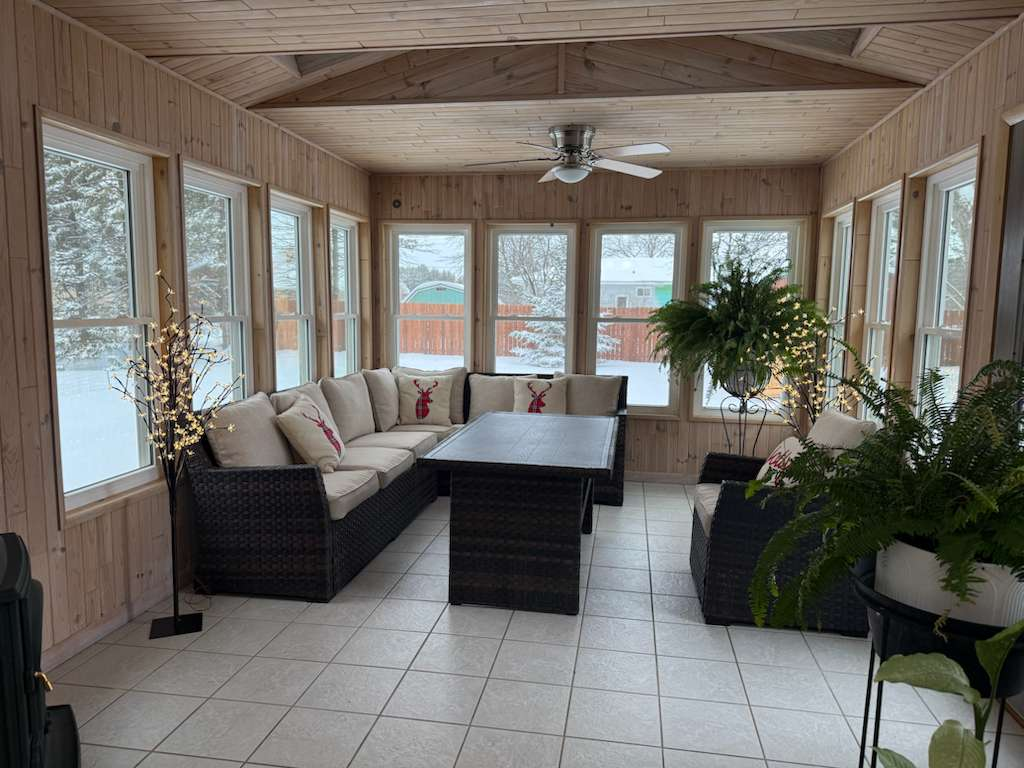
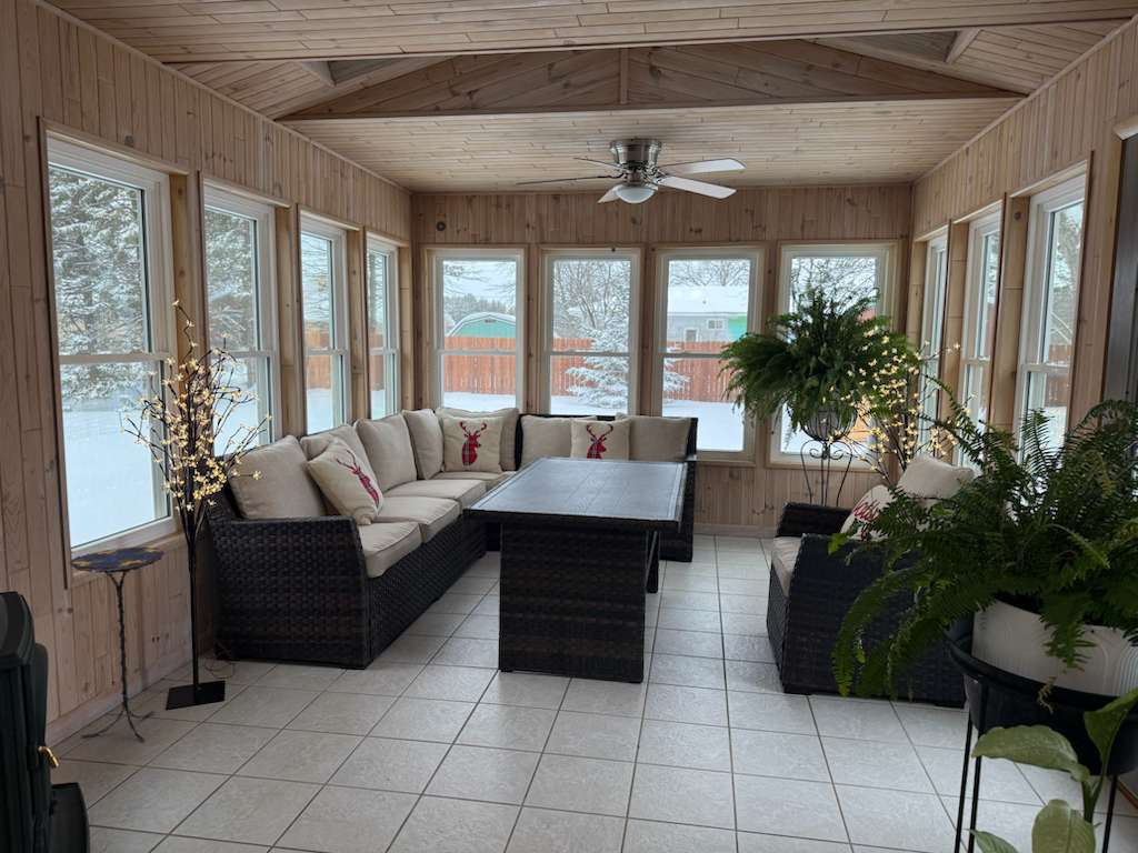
+ side table (122, 642)
